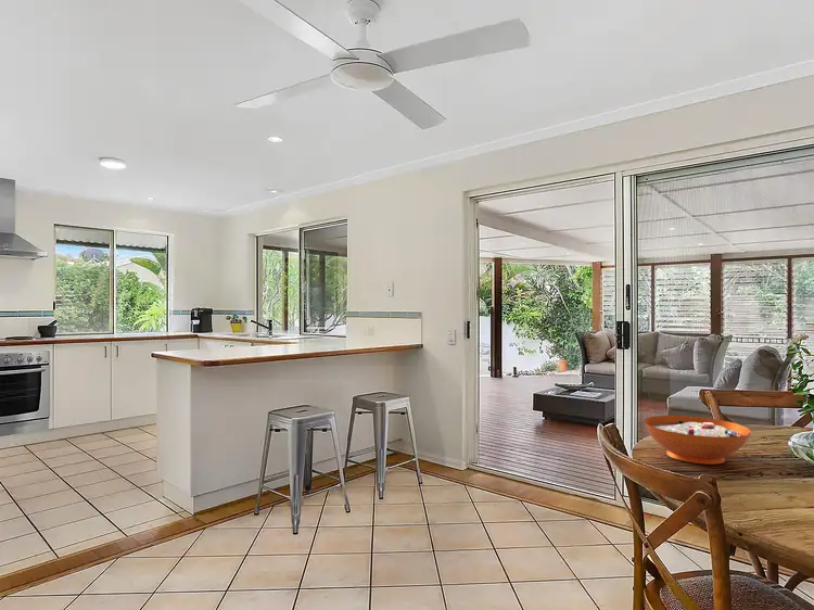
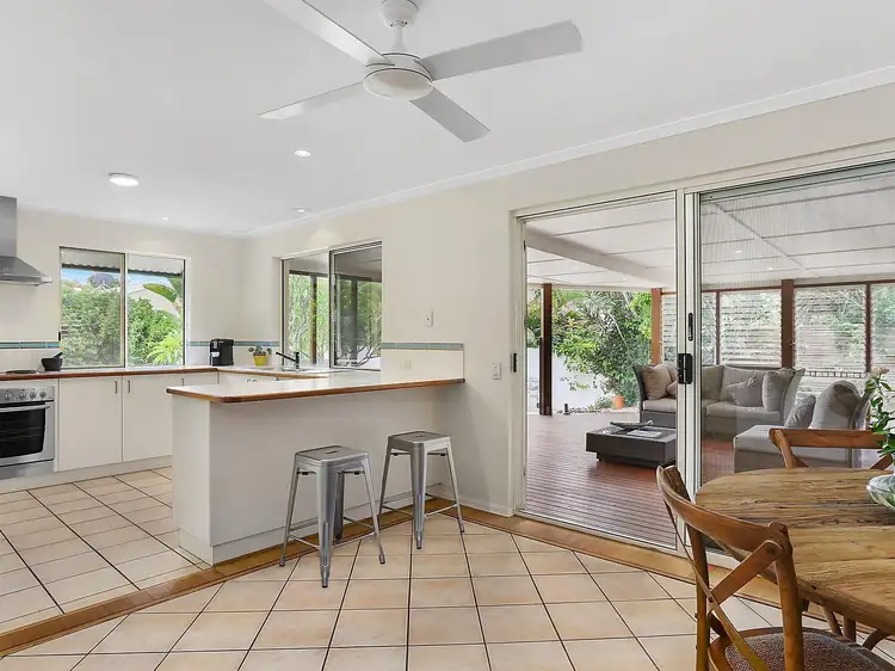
- decorative bowl (695, 440)
